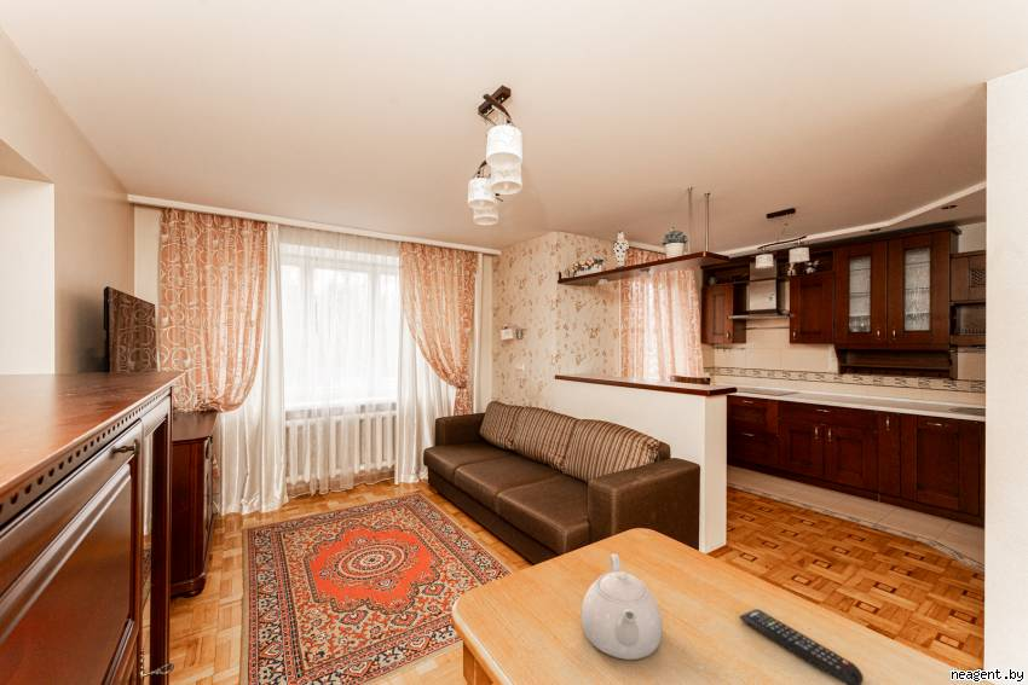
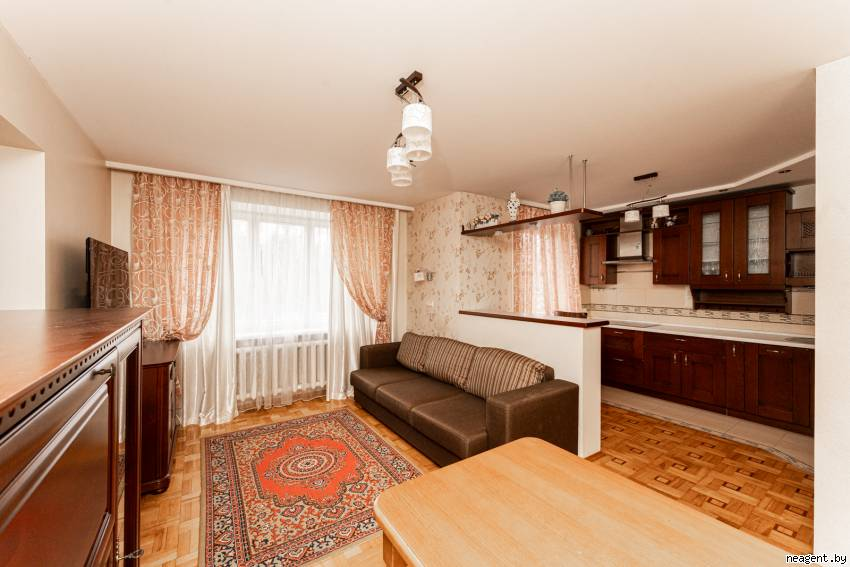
- remote control (795, 643)
- teapot (620, 602)
